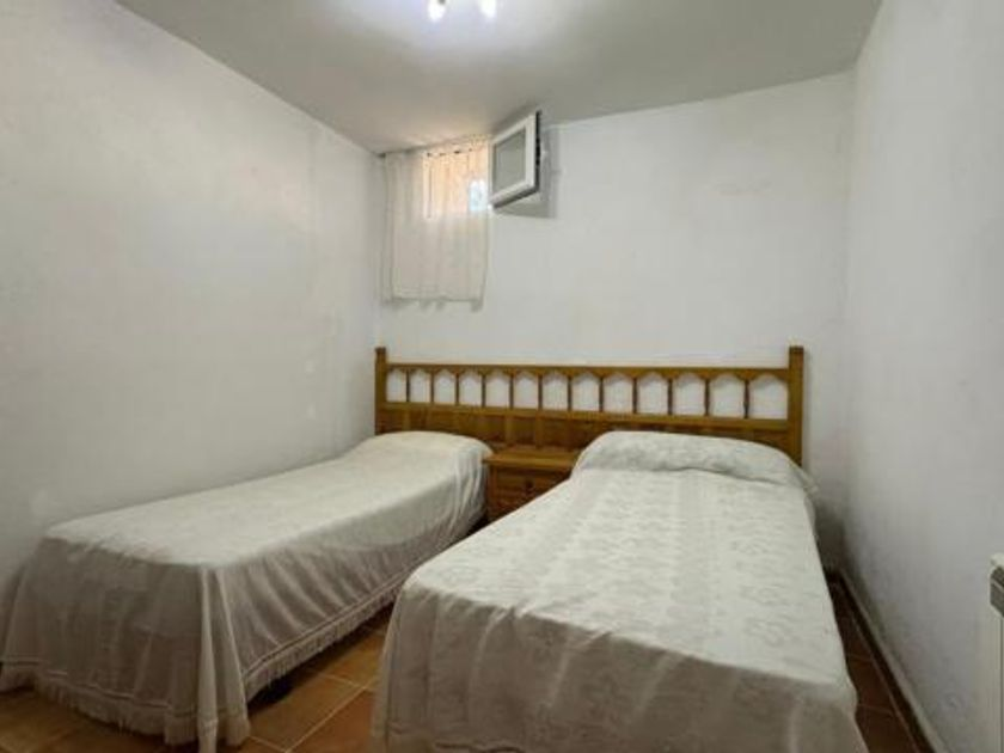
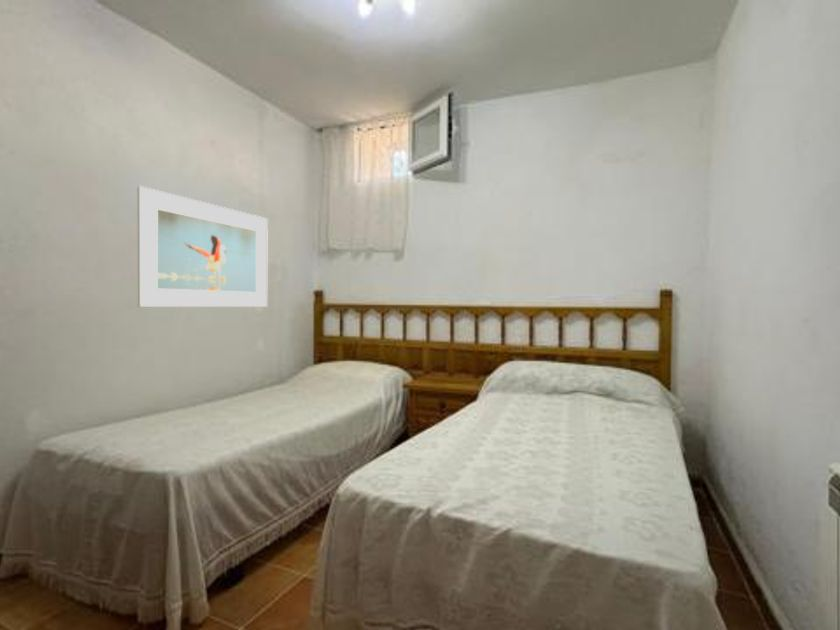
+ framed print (212, 255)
